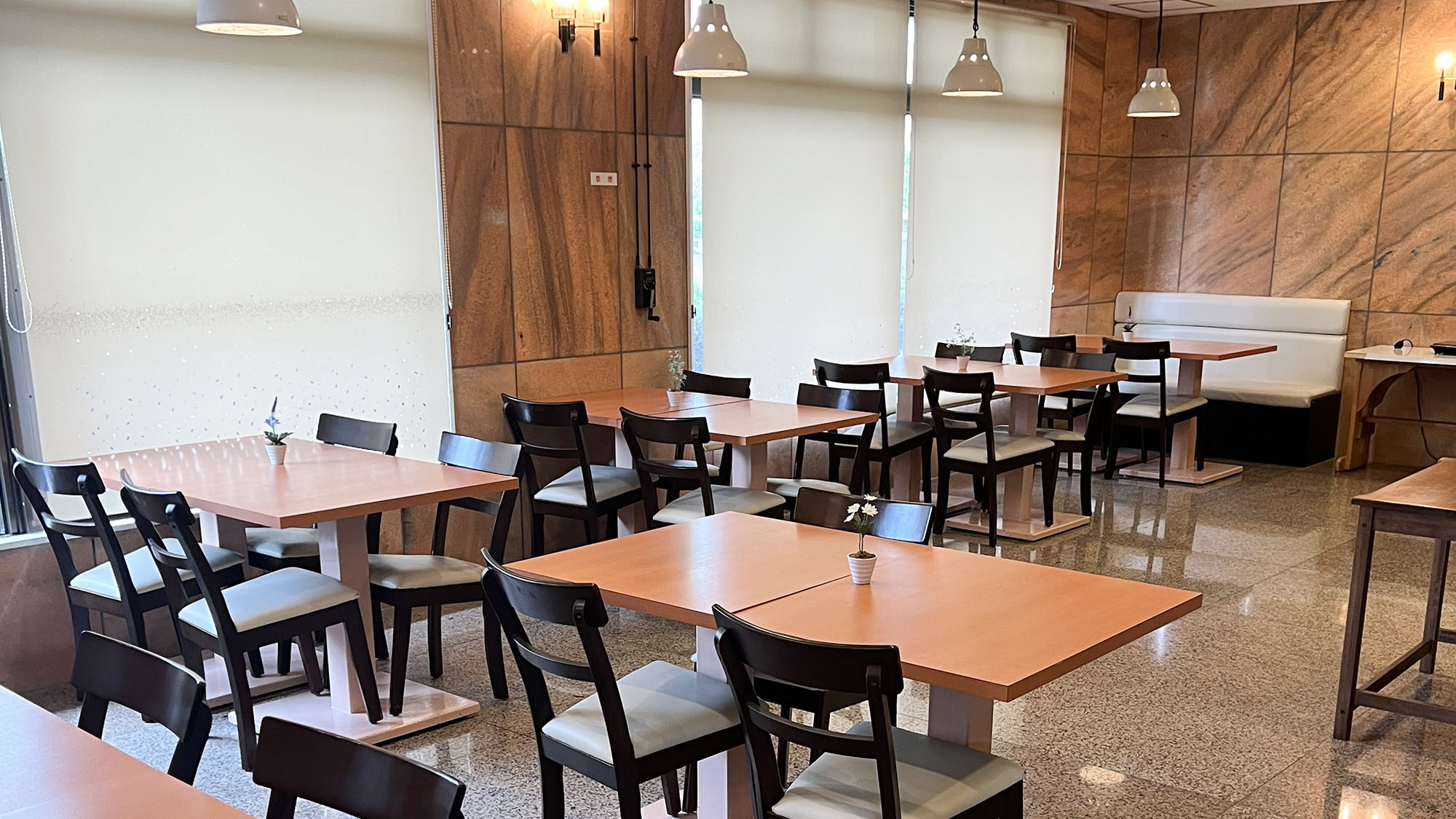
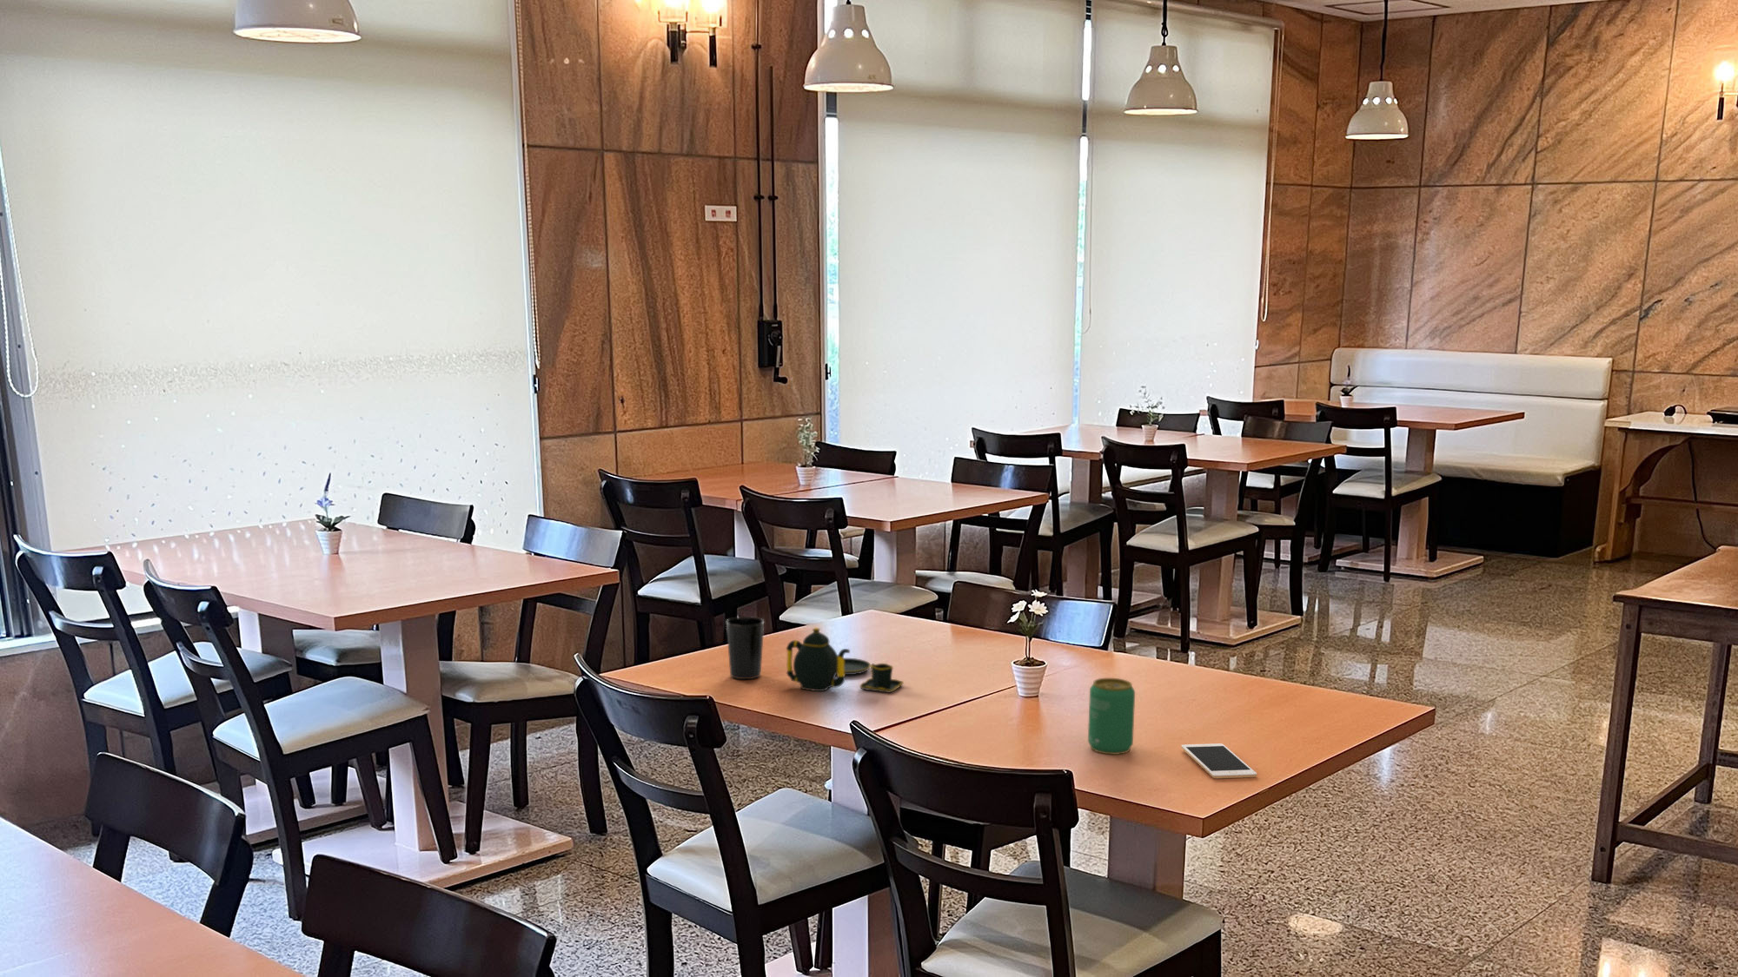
+ beverage can (1110, 716)
+ teapot (849, 650)
+ cell phone (1218, 760)
+ cup (745, 648)
